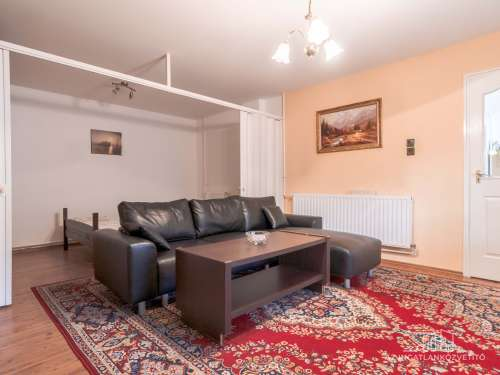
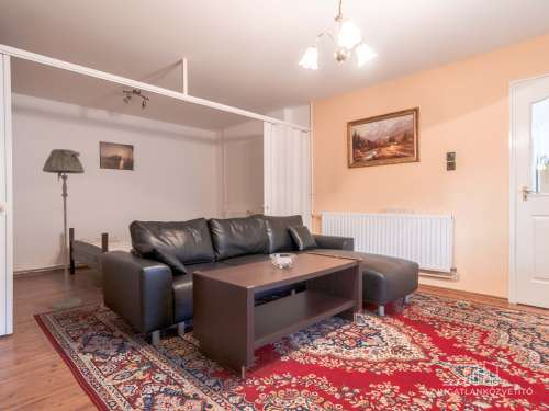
+ floor lamp (65, 227)
